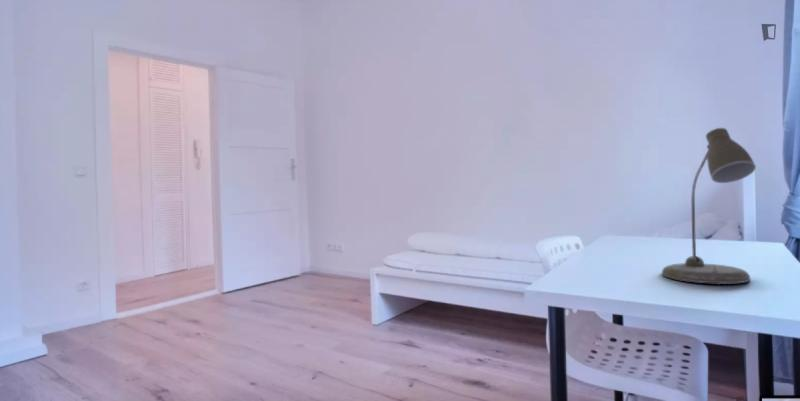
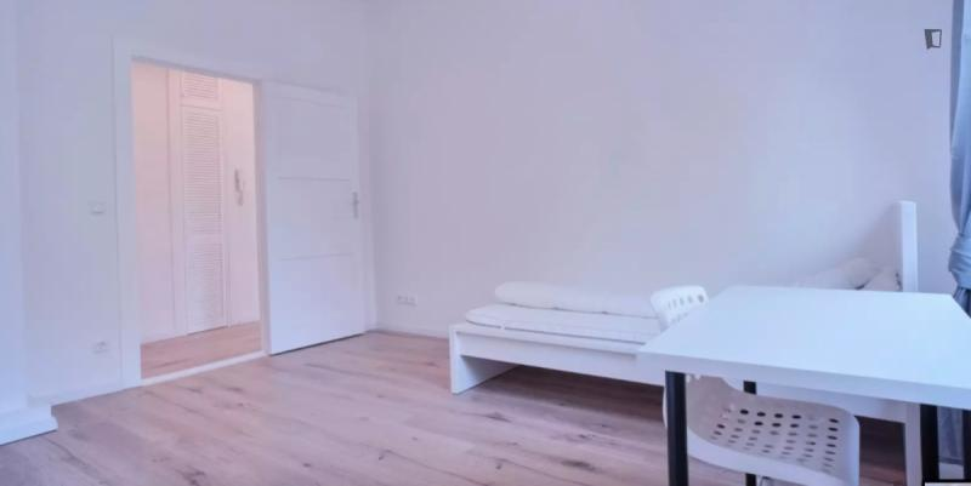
- desk lamp (694, 204)
